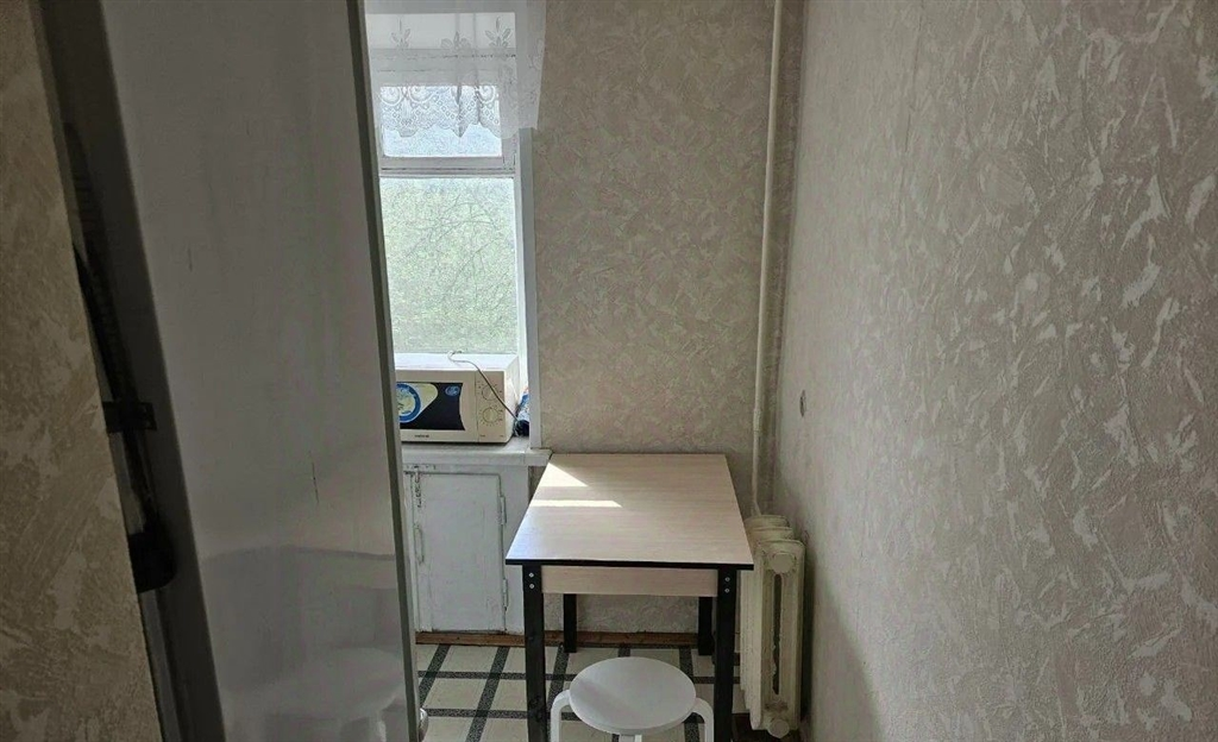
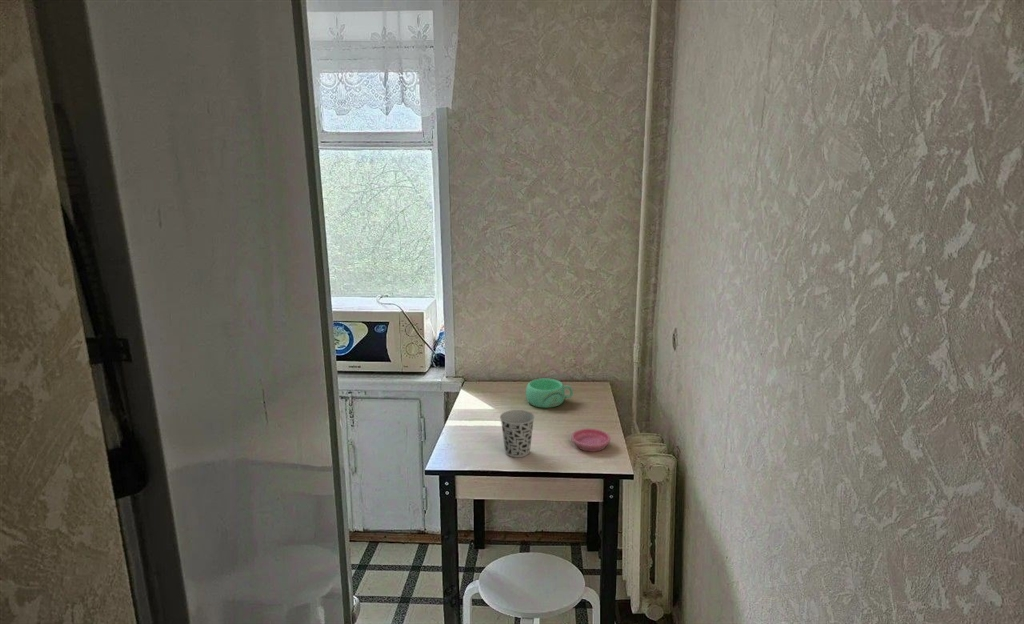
+ cup (517, 434)
+ saucer (590, 440)
+ mug (549, 392)
